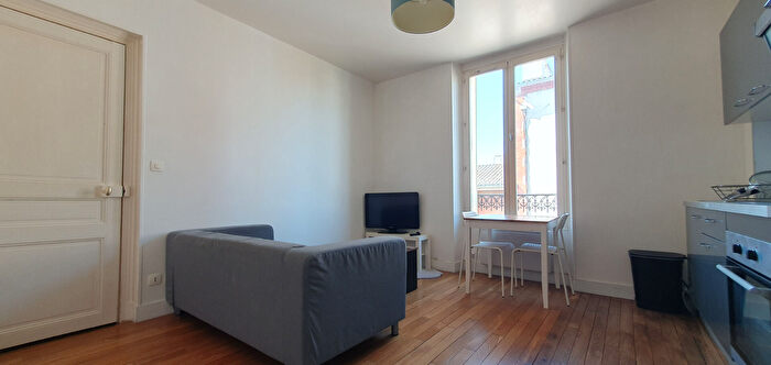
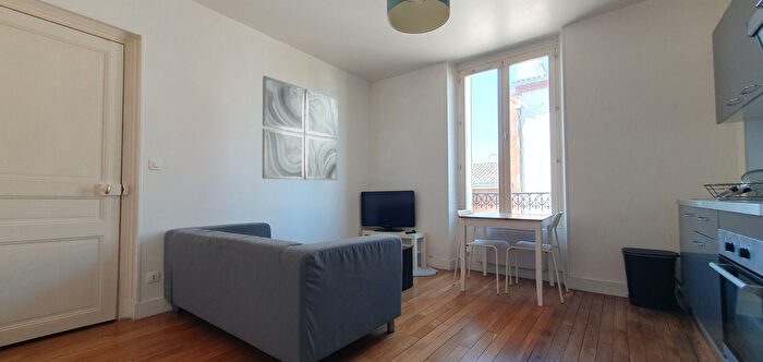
+ wall art (304, 132)
